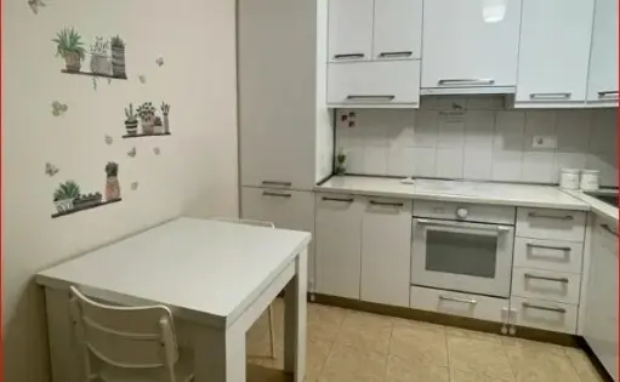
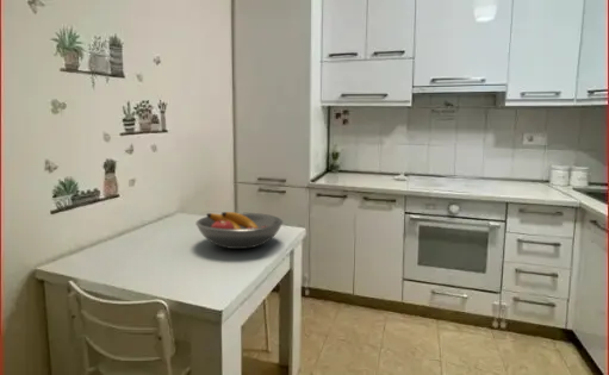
+ fruit bowl (240, 229)
